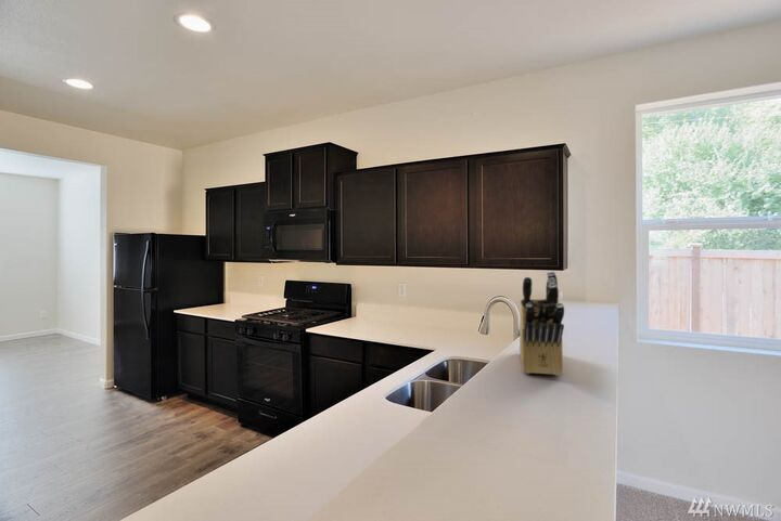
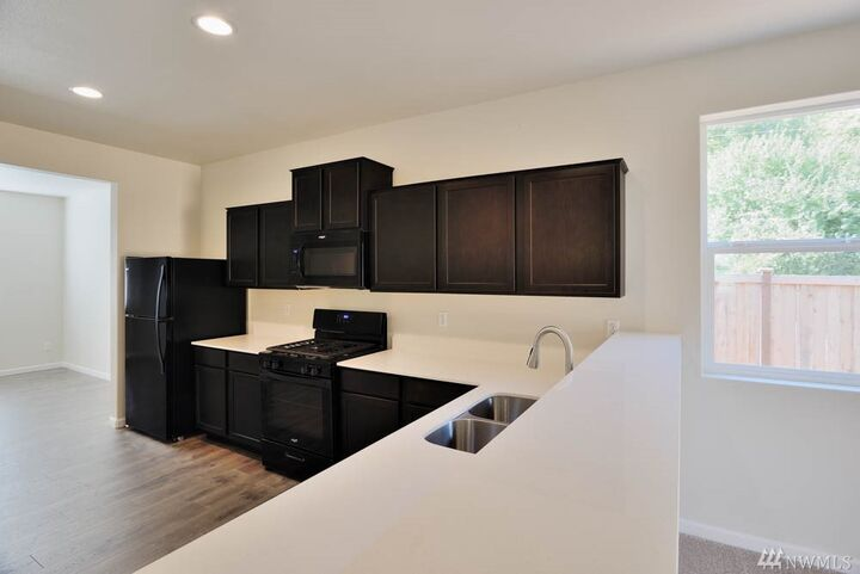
- knife block (539, 318)
